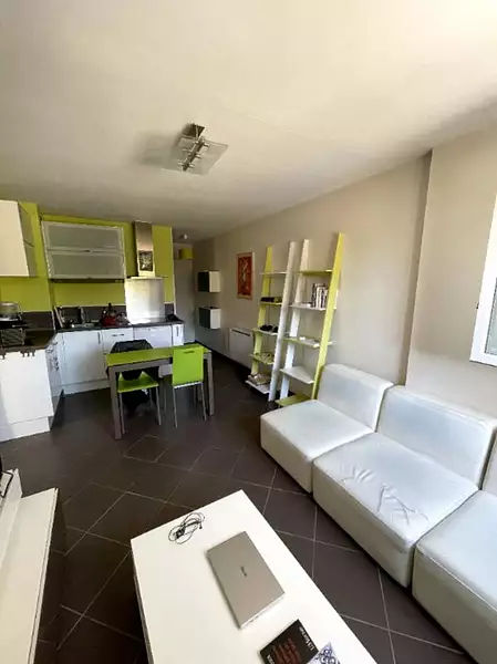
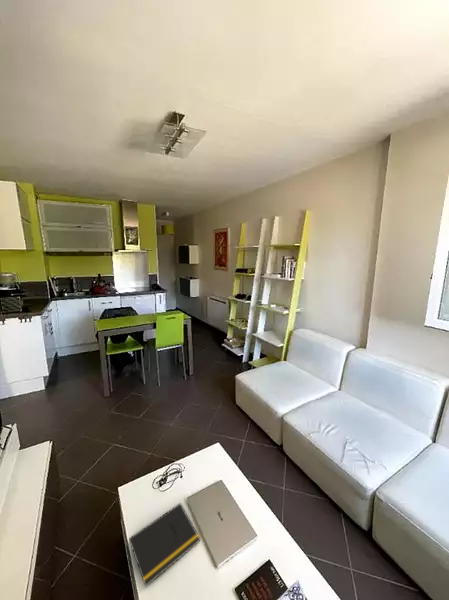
+ notepad (165, 539)
